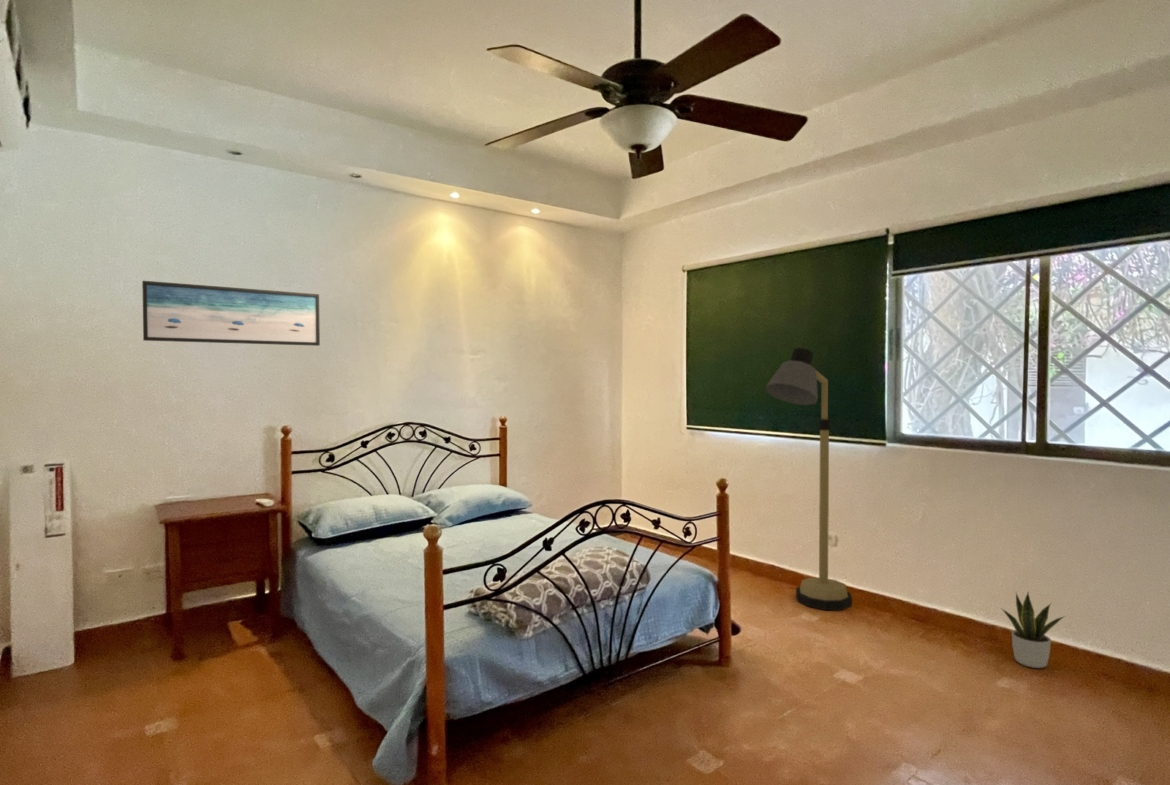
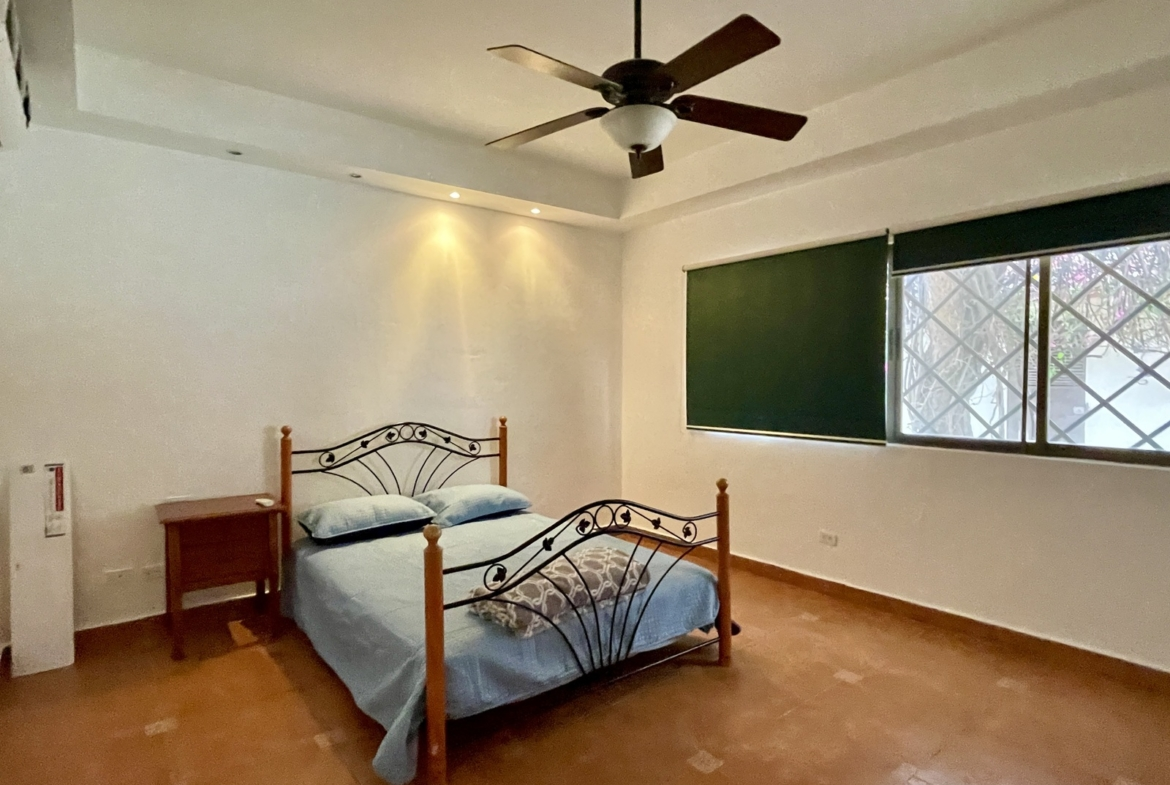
- floor lamp (820, 478)
- wall art (237, 315)
- potted plant (1032, 626)
